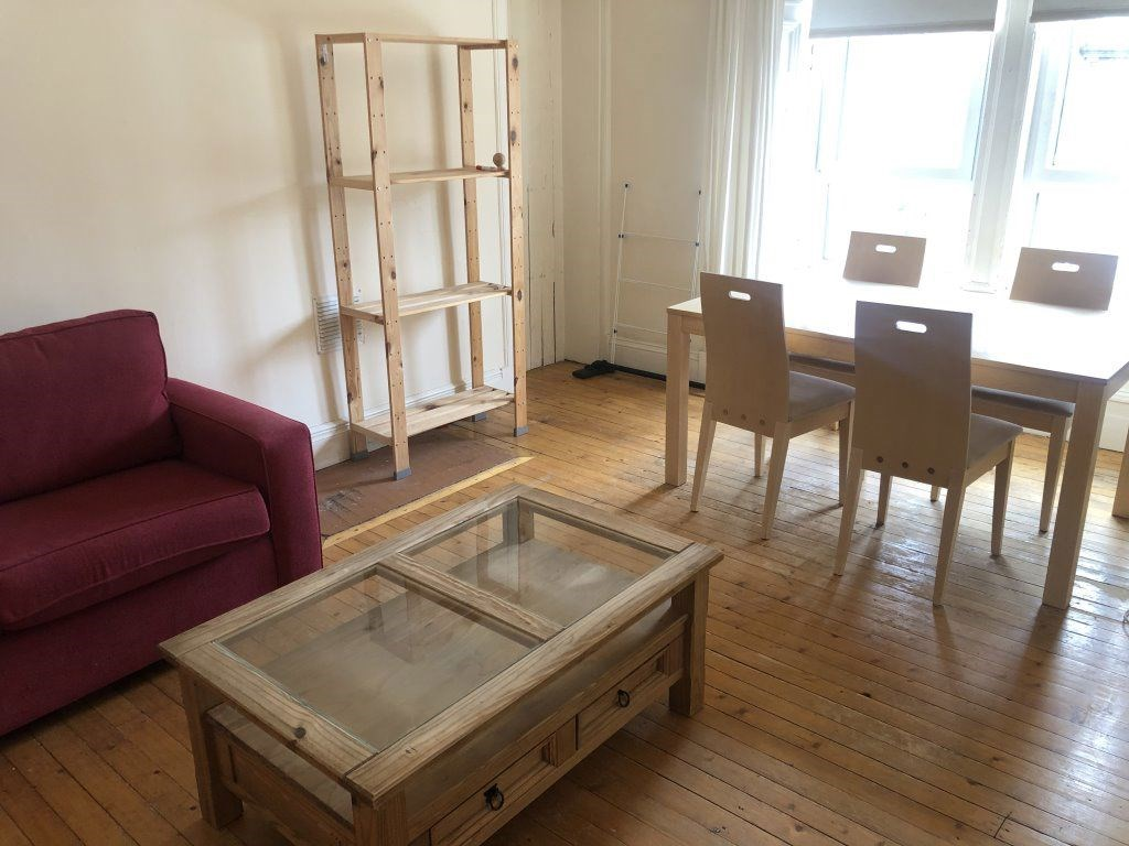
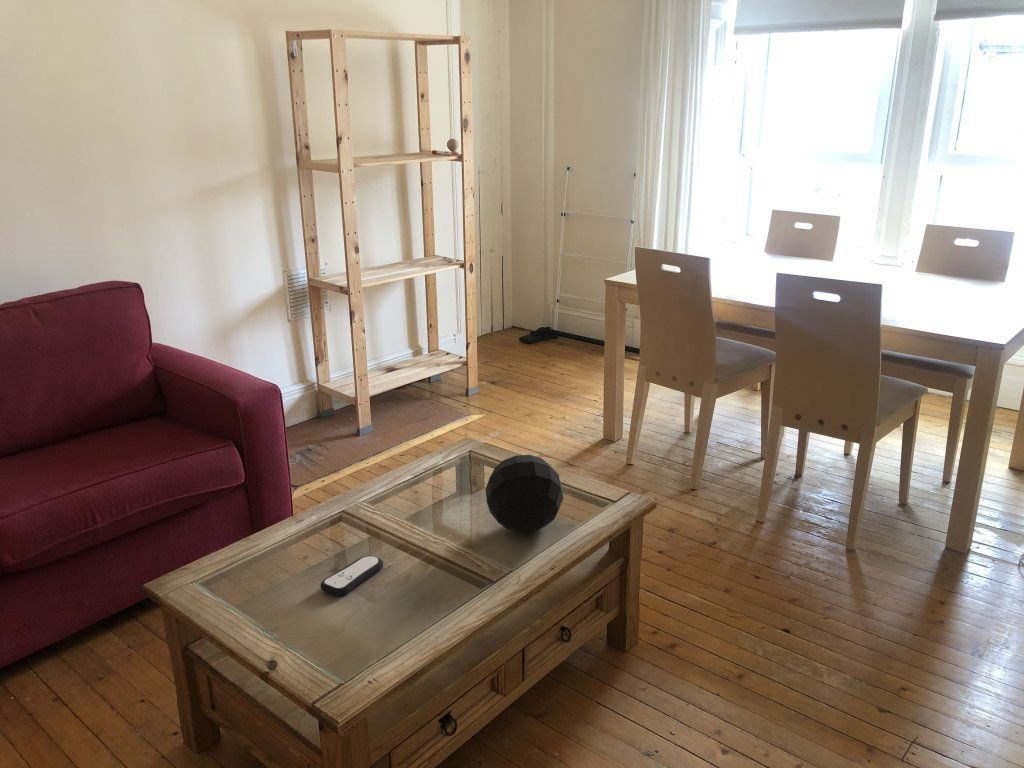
+ remote control (353, 574)
+ decorative orb (524, 493)
